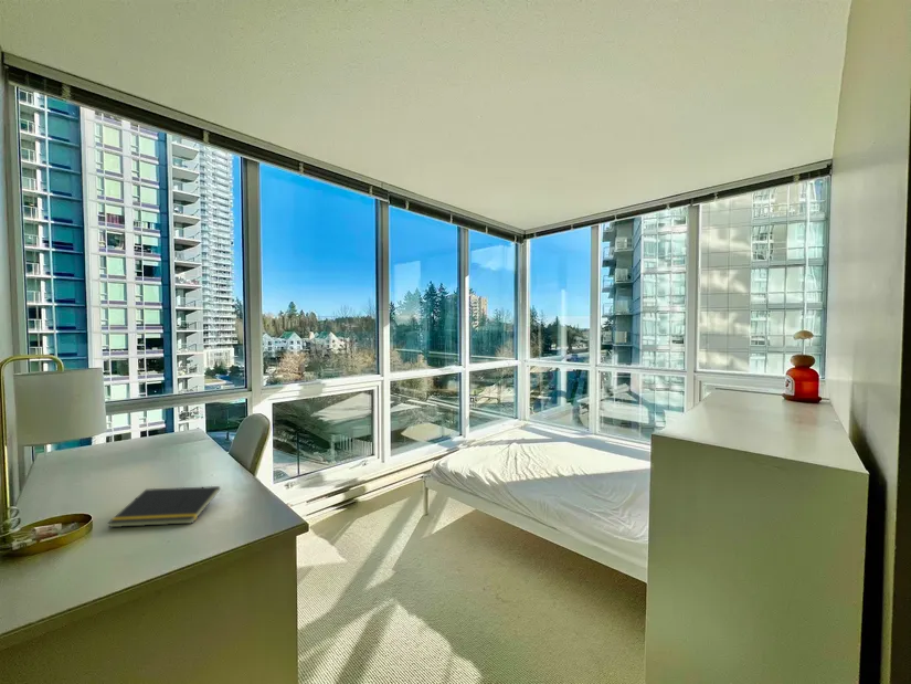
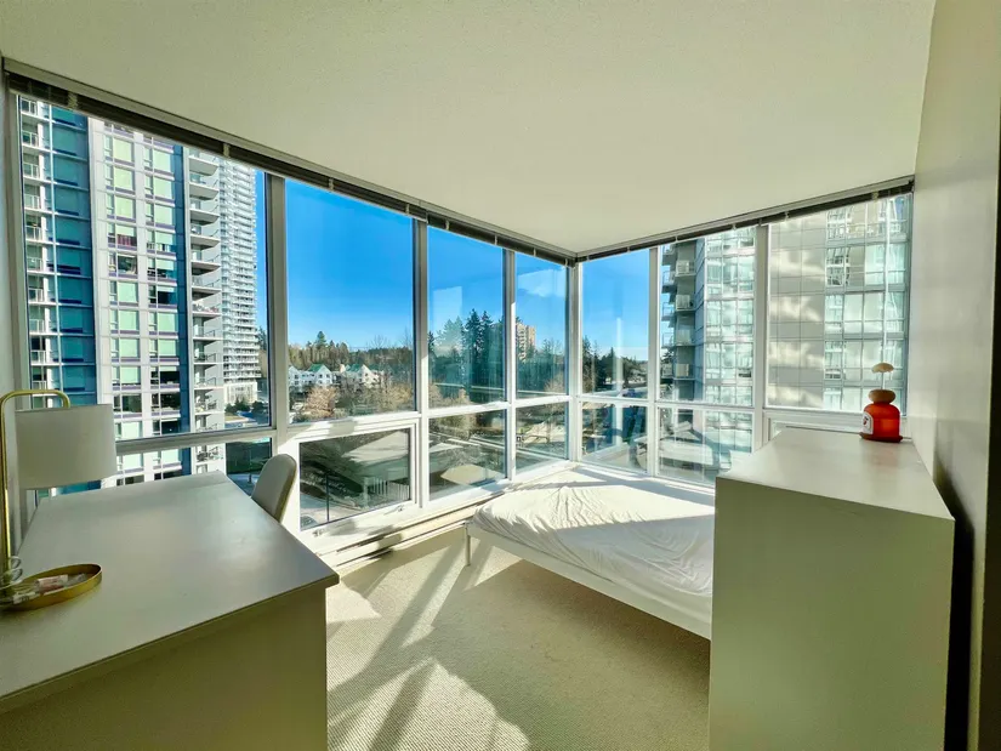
- notepad (168, 505)
